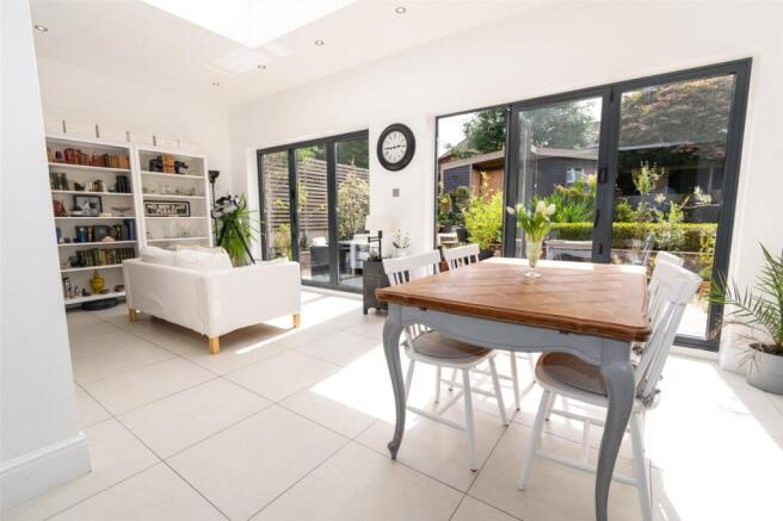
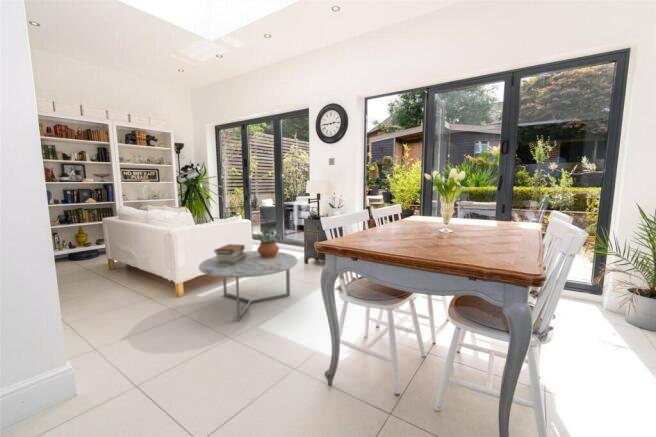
+ book stack (230, 254)
+ potted plant (267, 242)
+ coffee table (250, 276)
